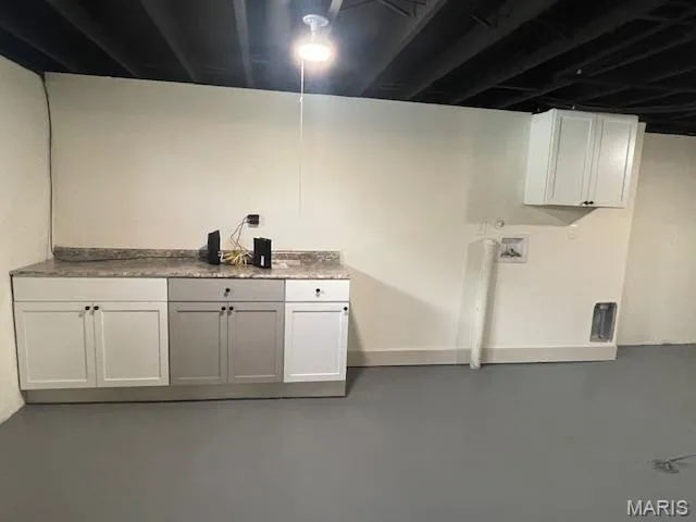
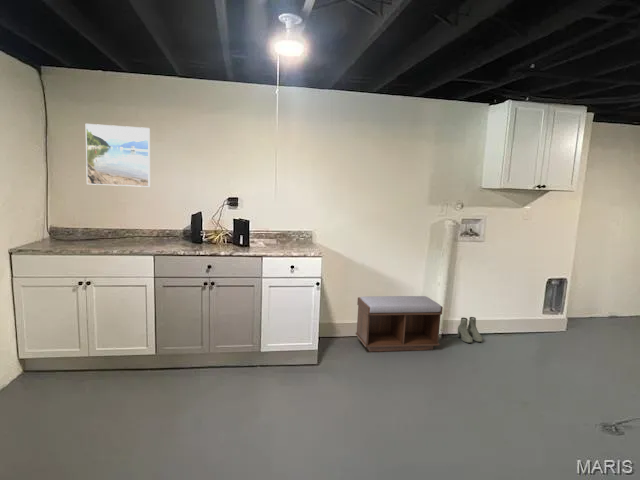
+ bench (397, 322)
+ boots (470, 329)
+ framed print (118, 156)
